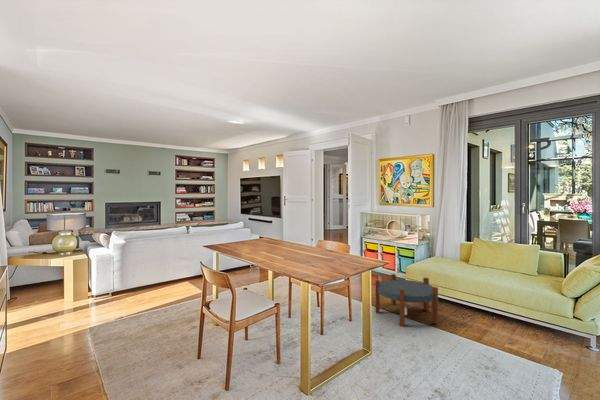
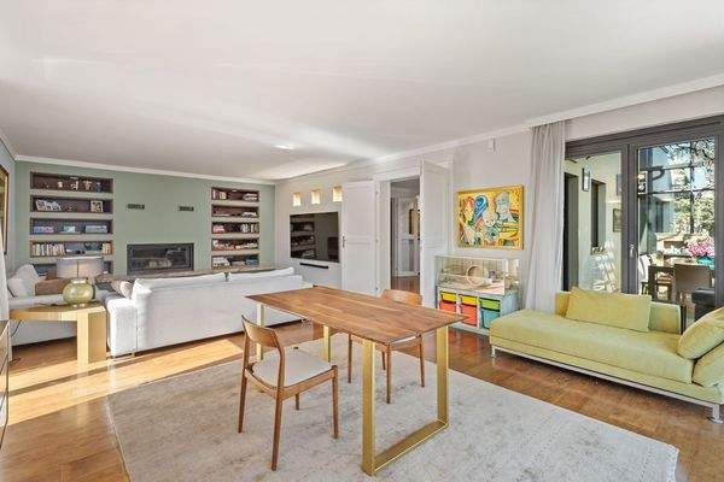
- side table (405, 298)
